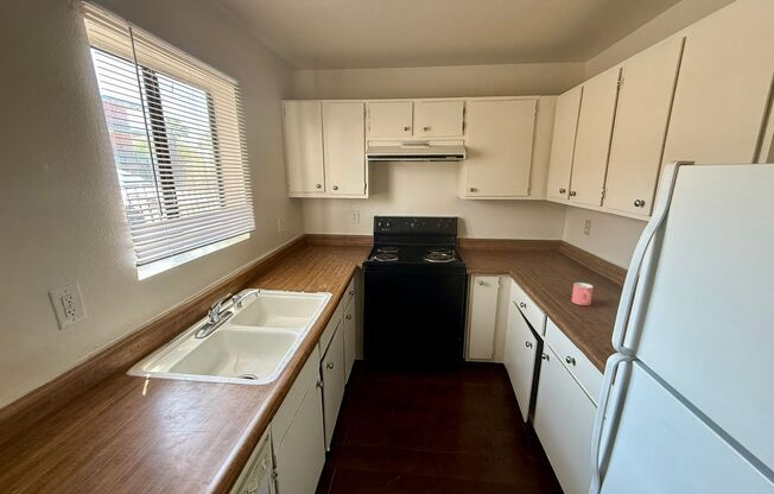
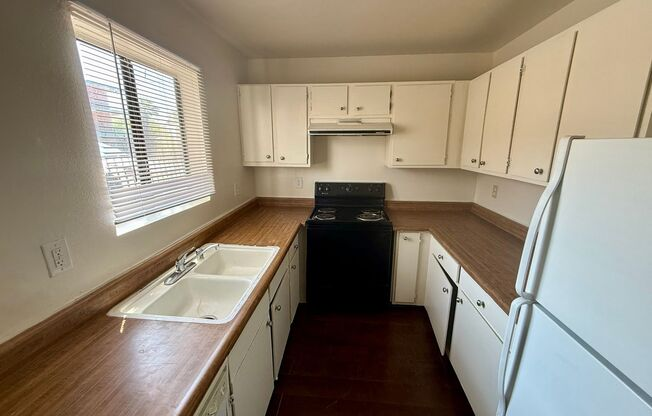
- mug (583, 294)
